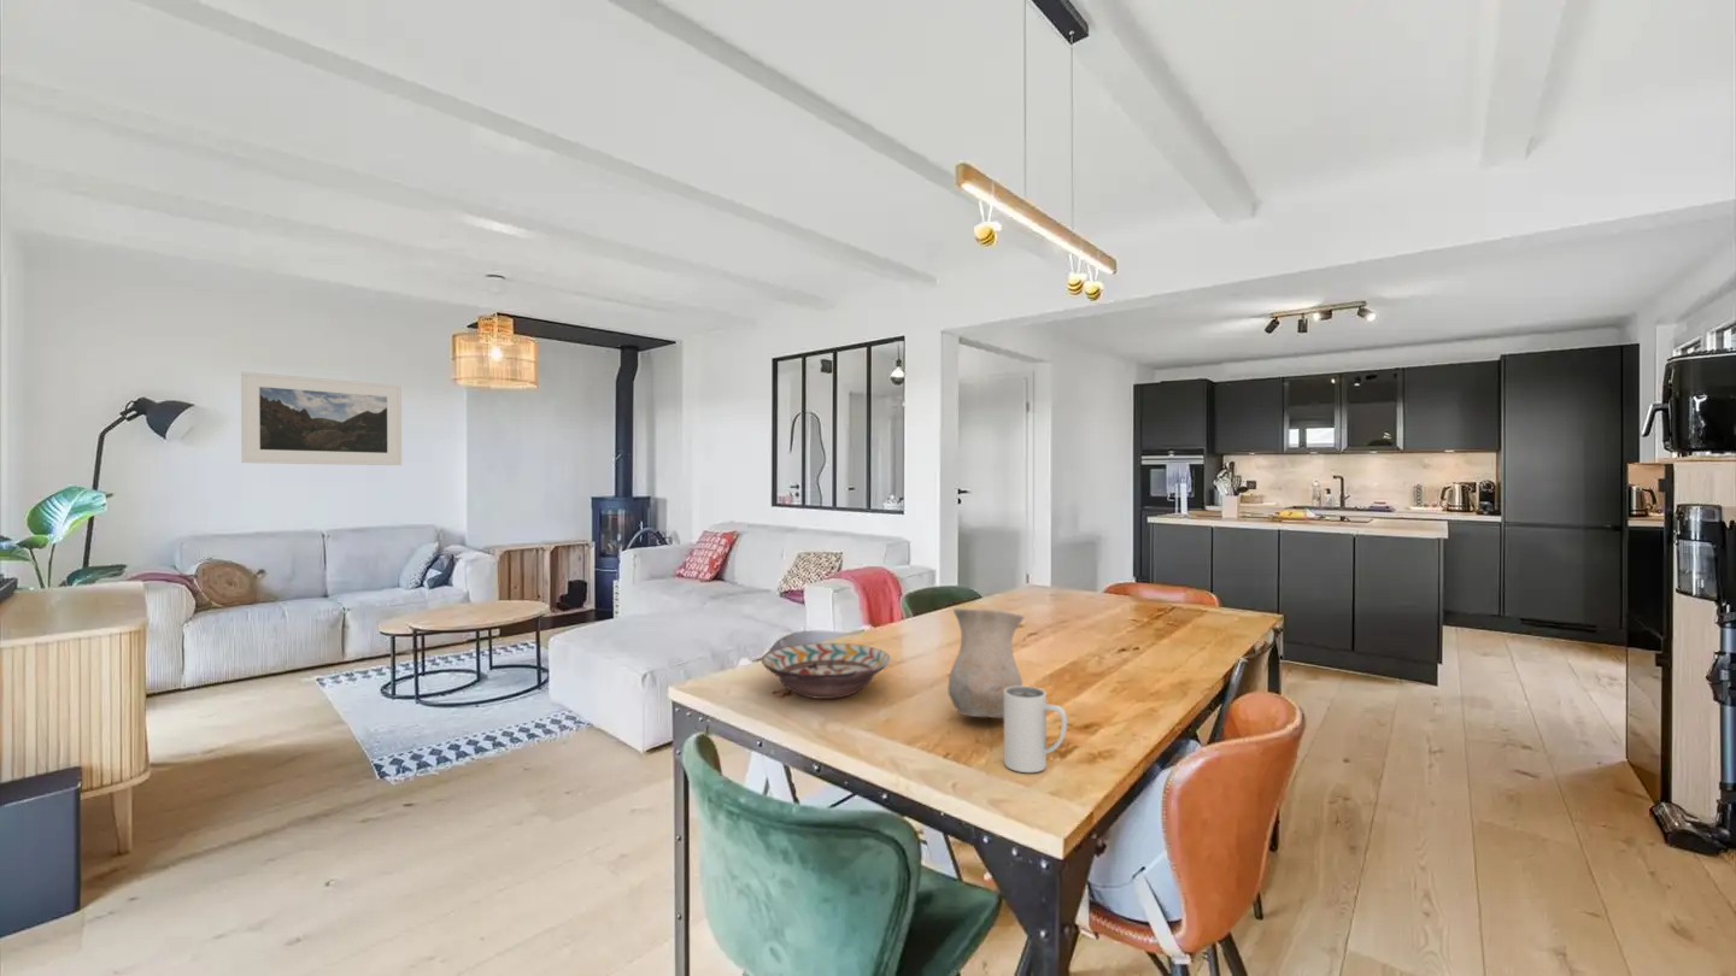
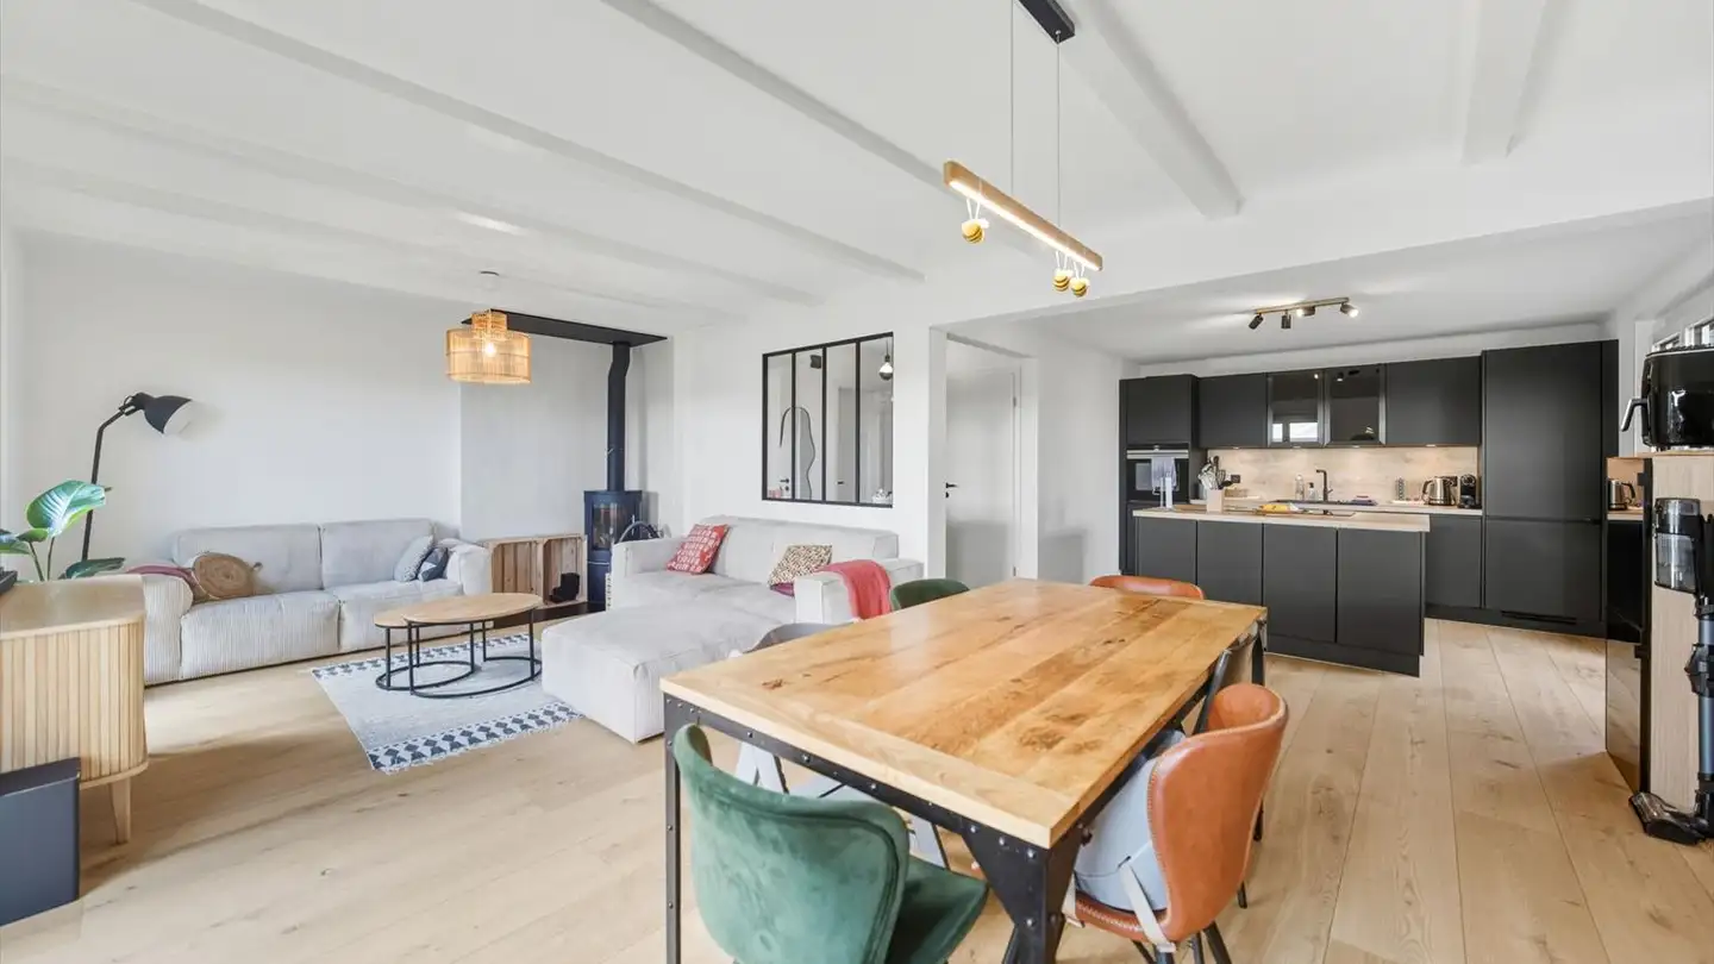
- vase (985, 660)
- decorative bowl (826, 674)
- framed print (327, 421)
- mug (1034, 729)
